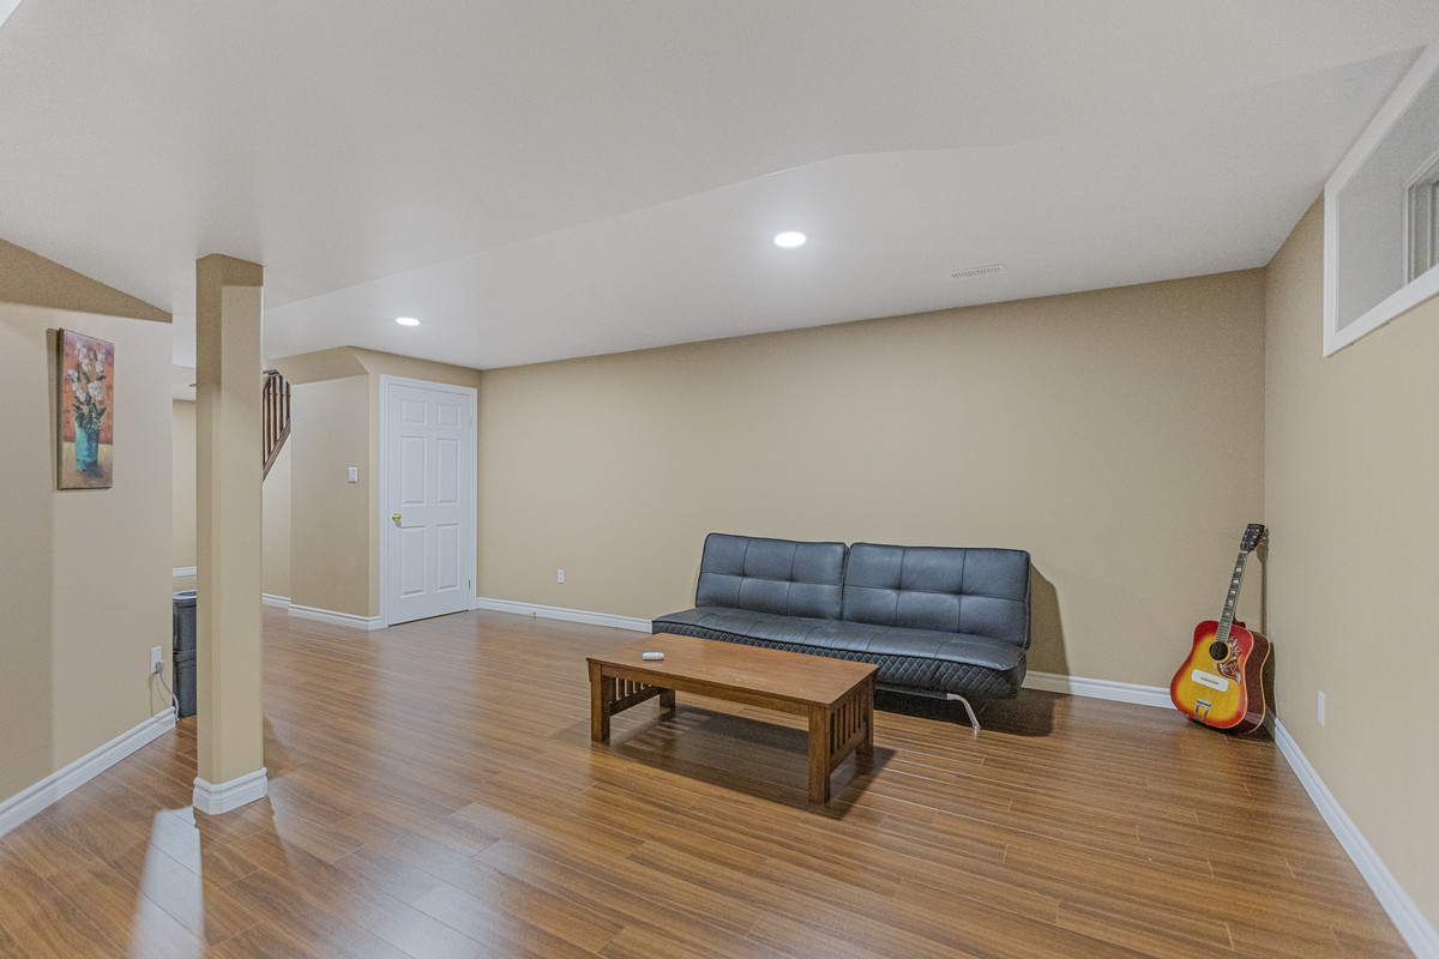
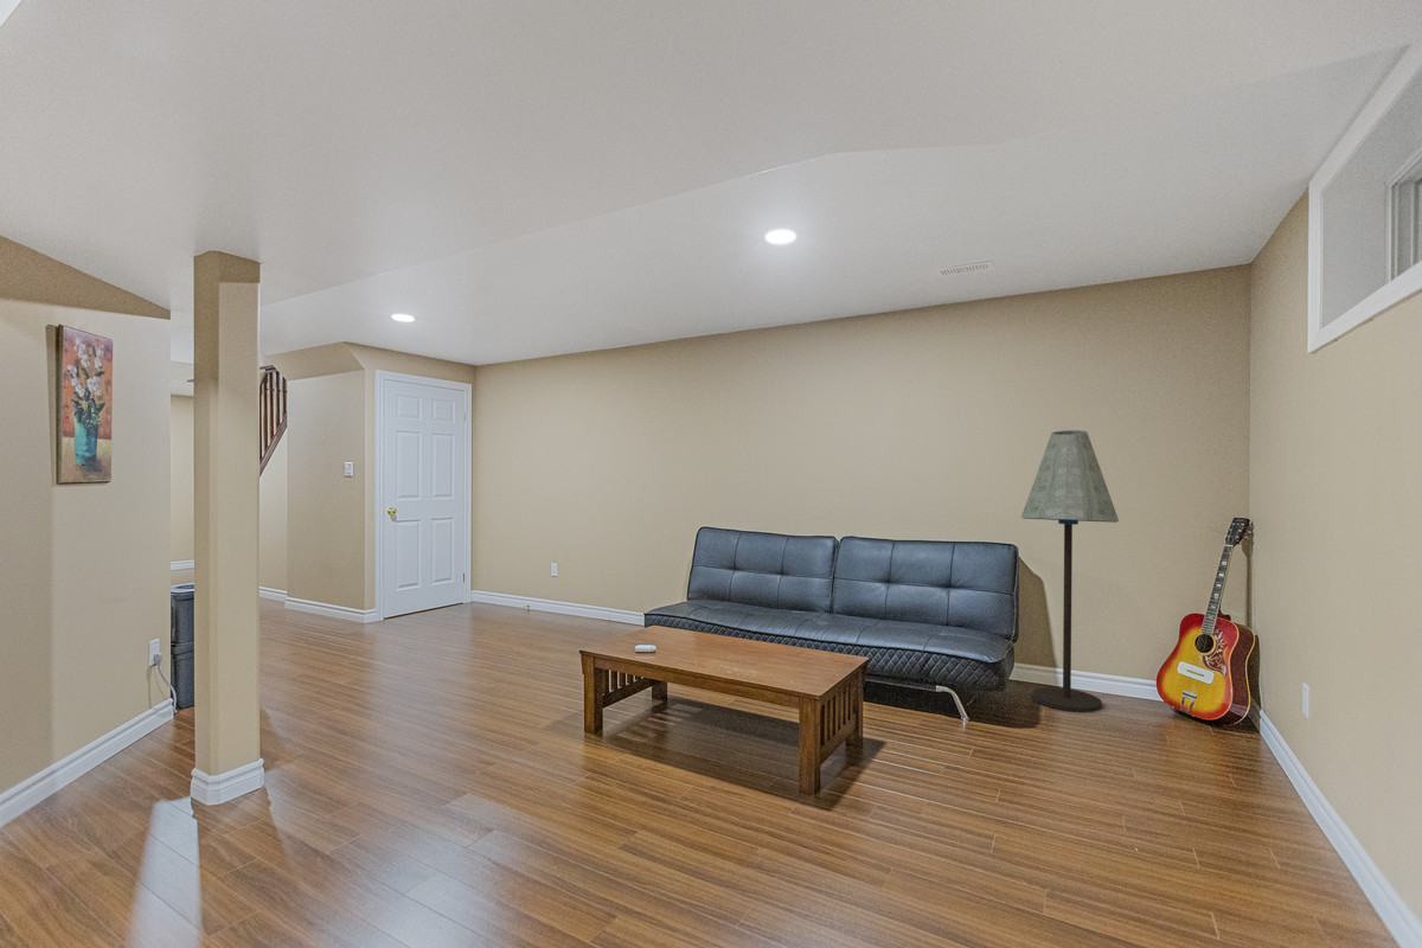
+ floor lamp (1068, 565)
